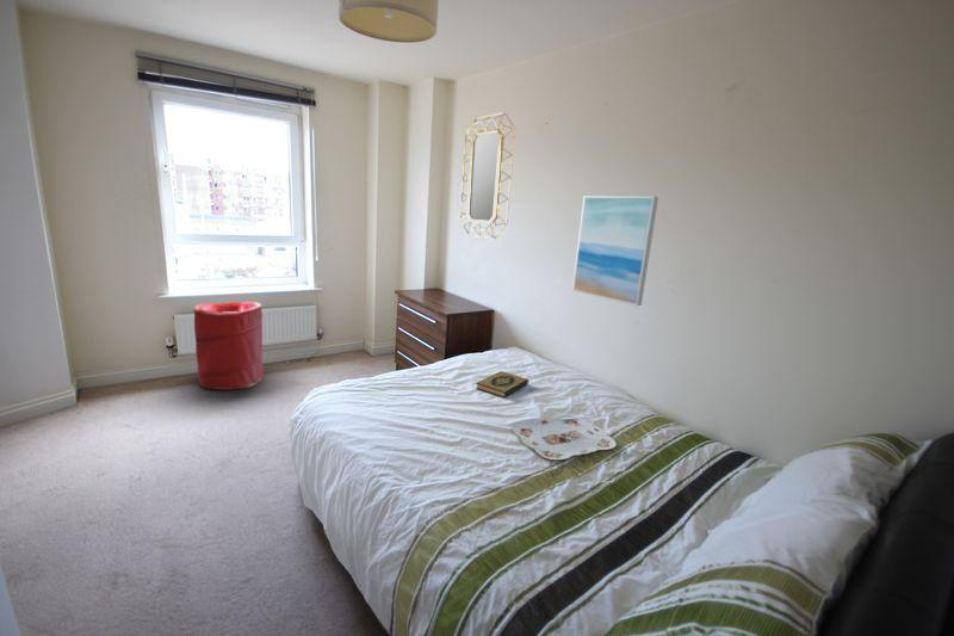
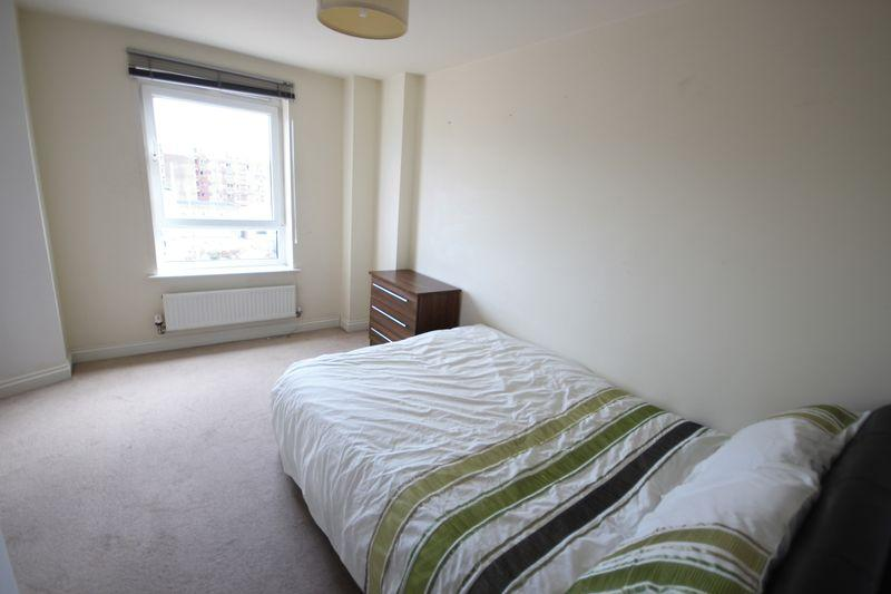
- hardback book (502, 383)
- wall art (611, 248)
- serving tray (563, 436)
- laundry hamper (230, 341)
- home mirror (483, 177)
